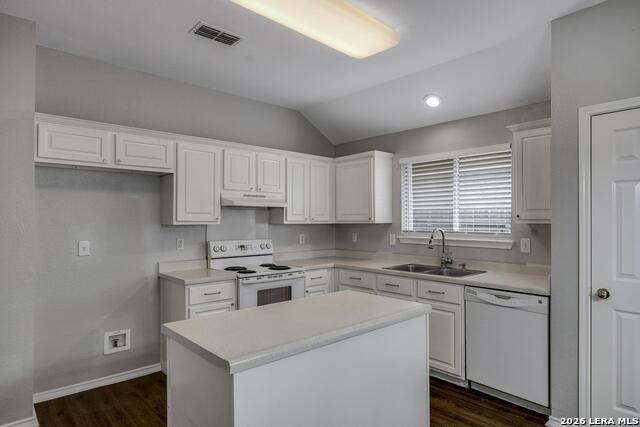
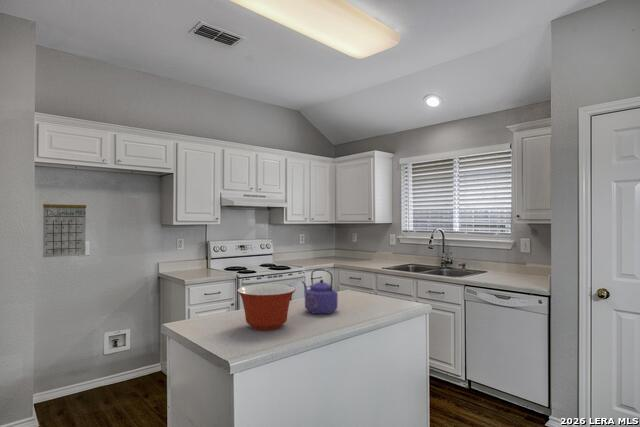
+ kettle (317, 289)
+ mixing bowl (266, 307)
+ calendar (65, 224)
